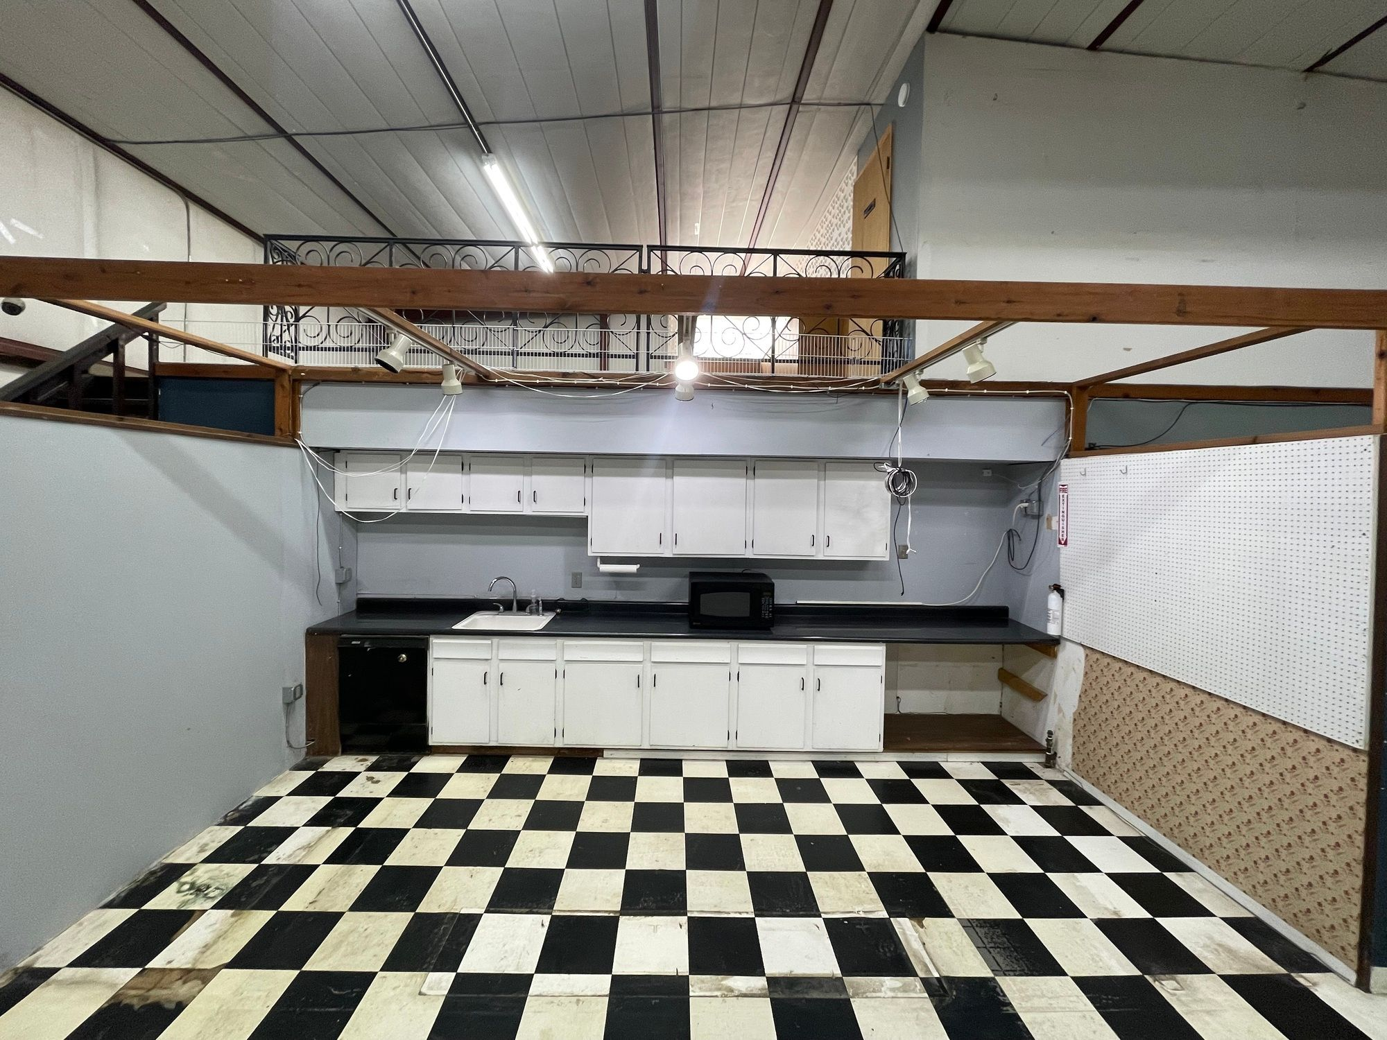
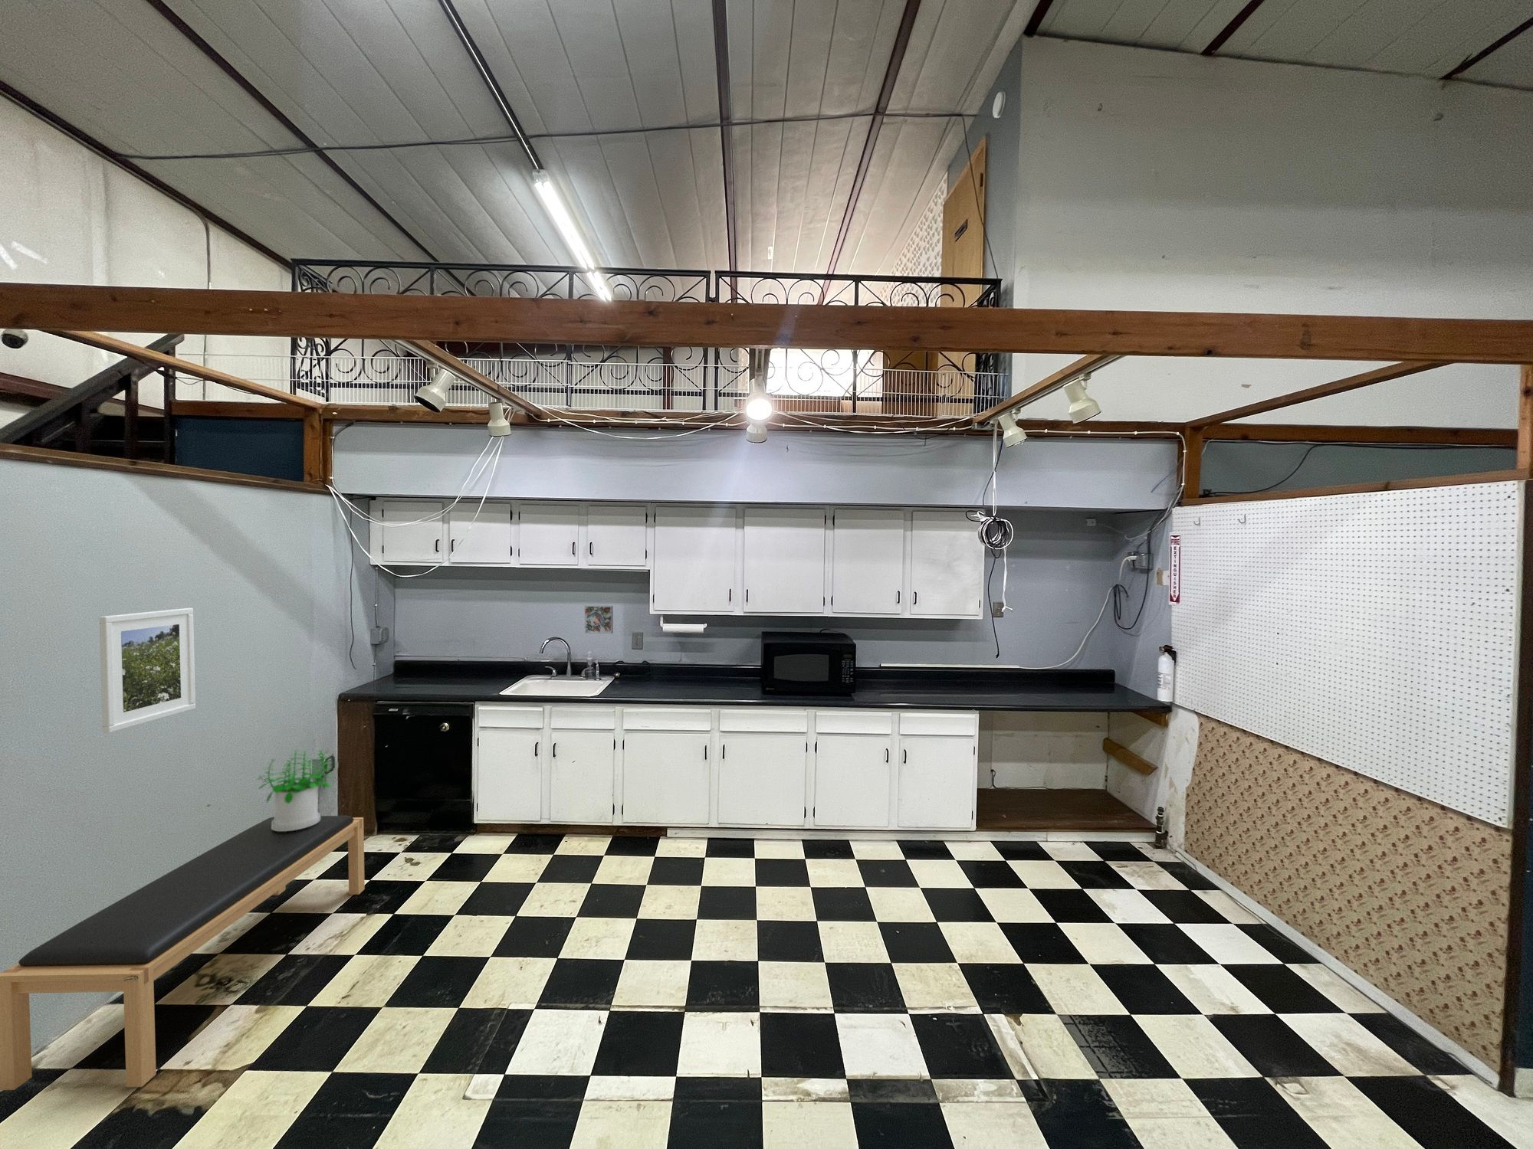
+ bench (222, 917)
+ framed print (151, 666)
+ decorative tile (598, 619)
+ potted plant (299, 789)
